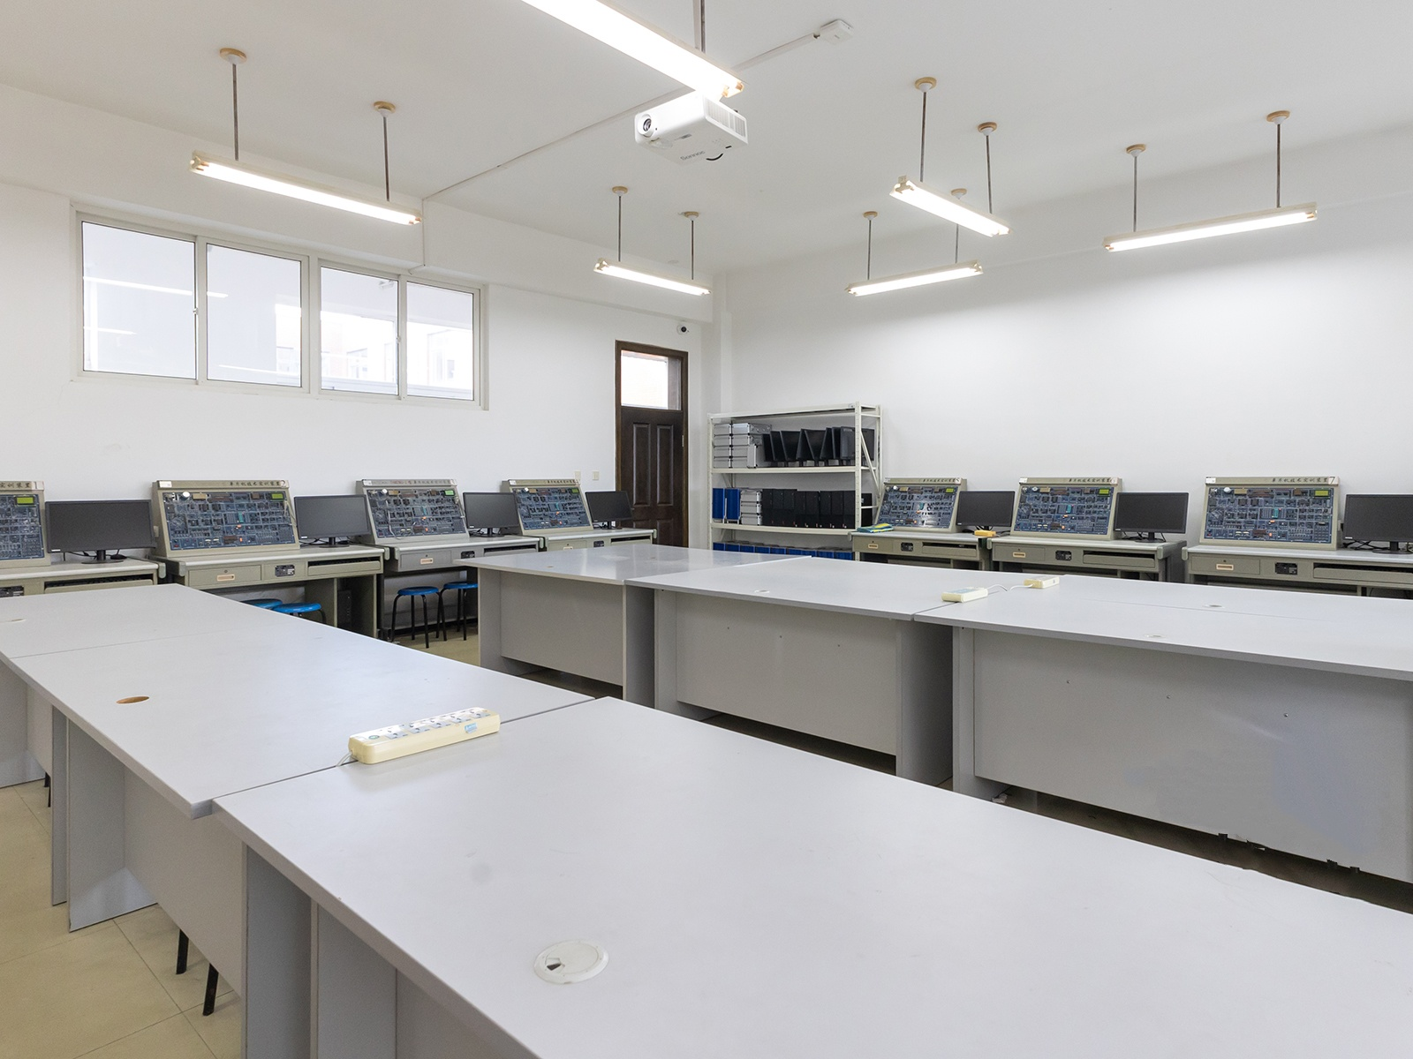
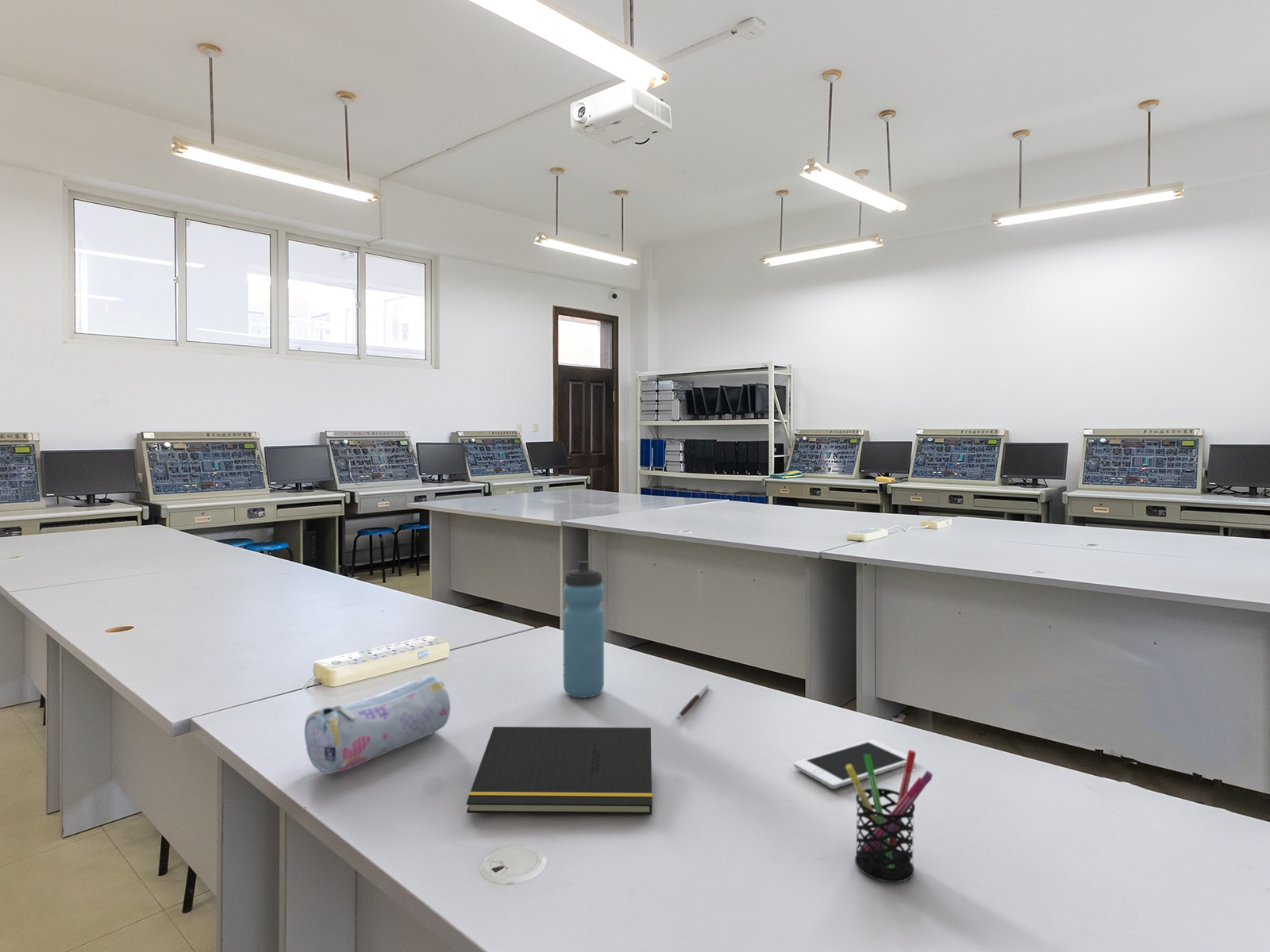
+ water bottle (583, 627)
+ pencil case (379, 720)
+ cell phone (854, 762)
+ notepad (566, 766)
+ pen holder (884, 806)
+ pen (693, 701)
